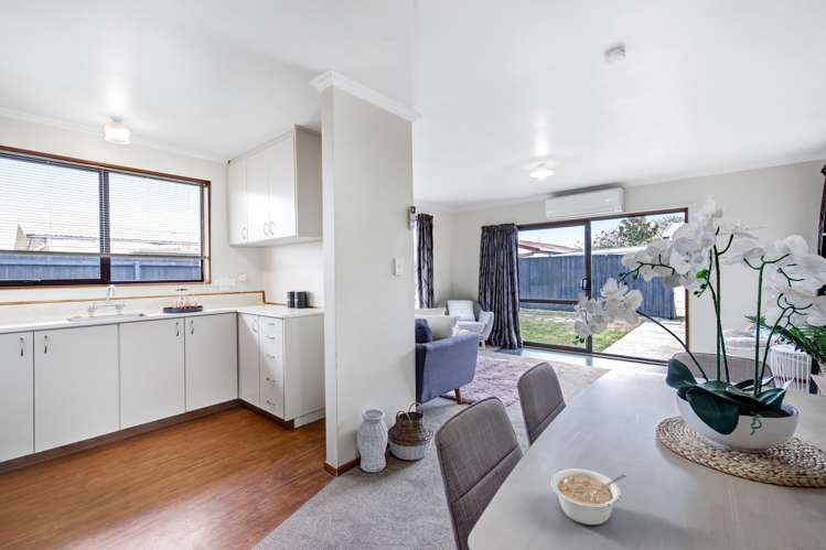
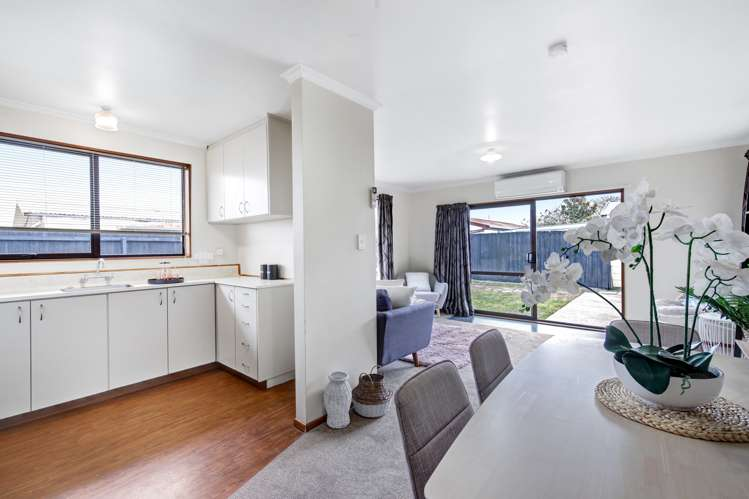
- legume (586, 494)
